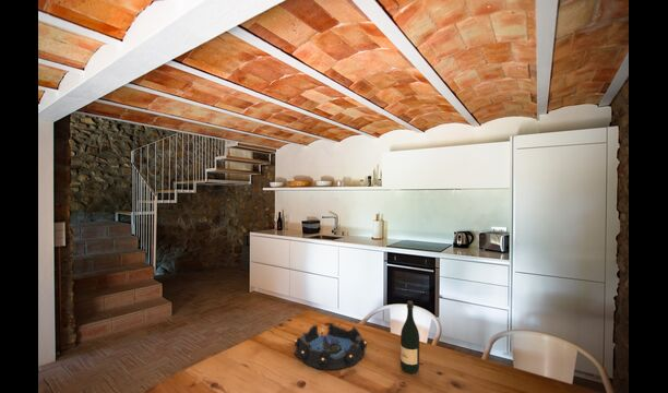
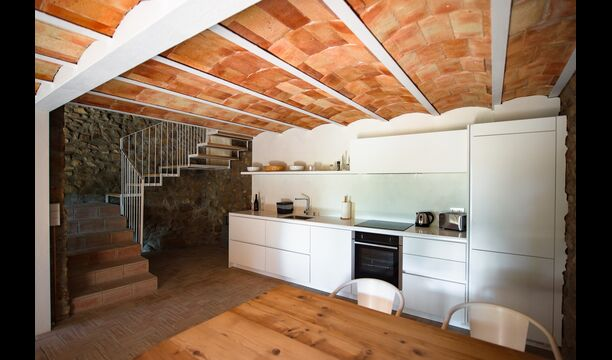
- wine bottle (409, 335)
- decorative bowl (330, 342)
